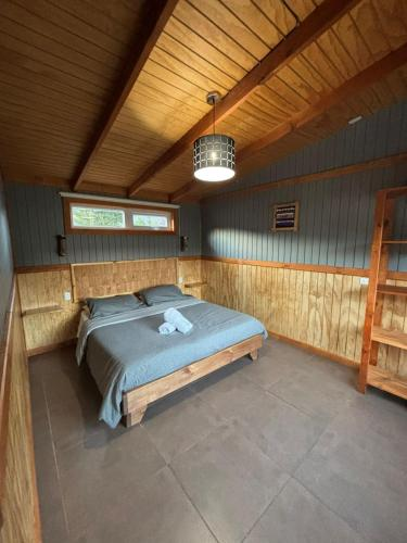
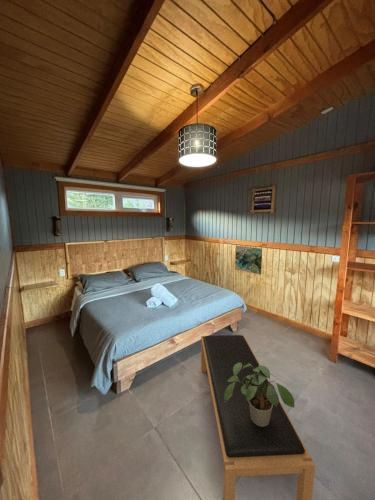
+ wall art (248, 259)
+ potted plant (253, 393)
+ bench (237, 396)
